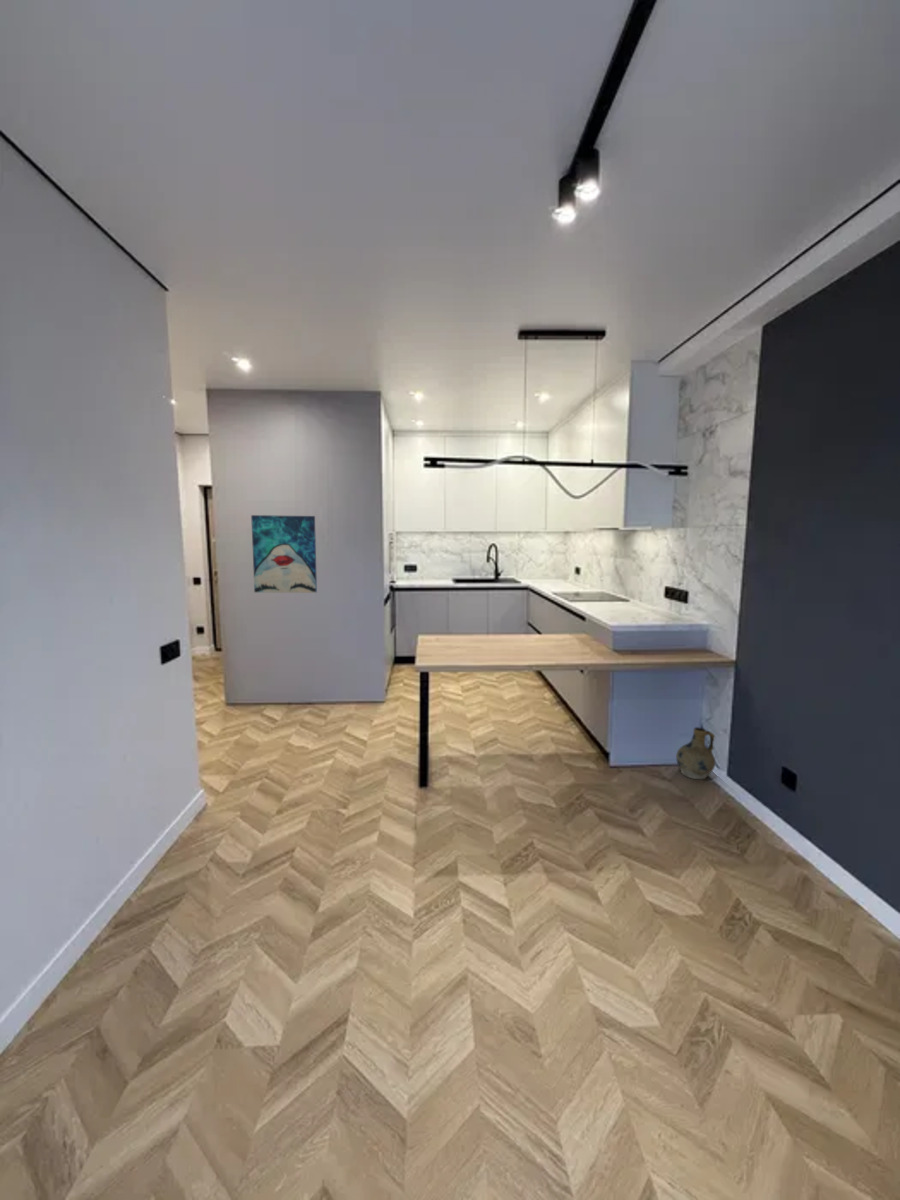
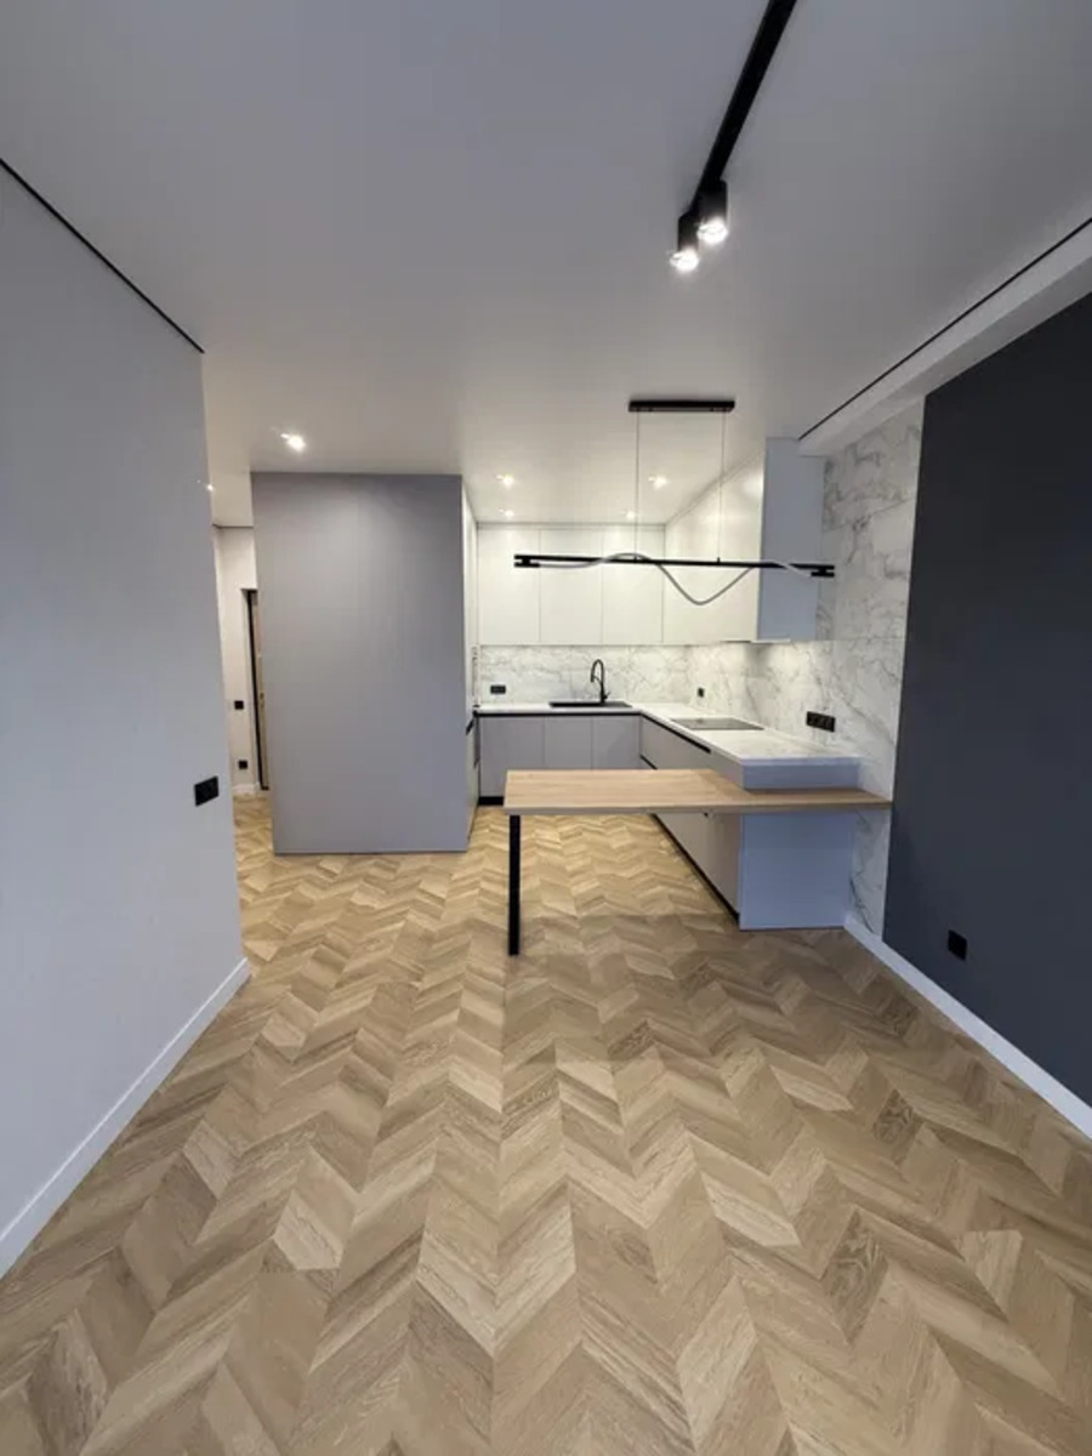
- wall art (284, 554)
- ceramic jug (696, 751)
